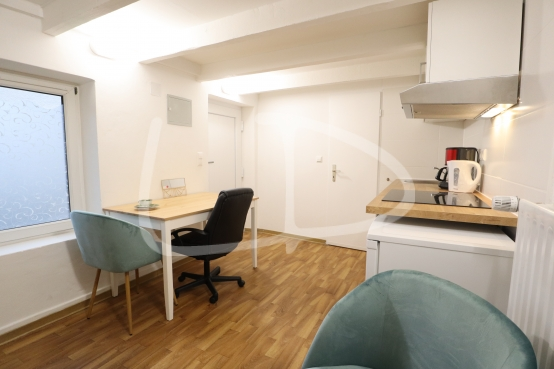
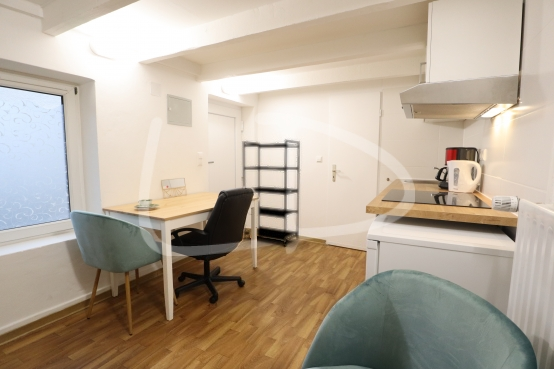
+ shelving unit (271, 191)
